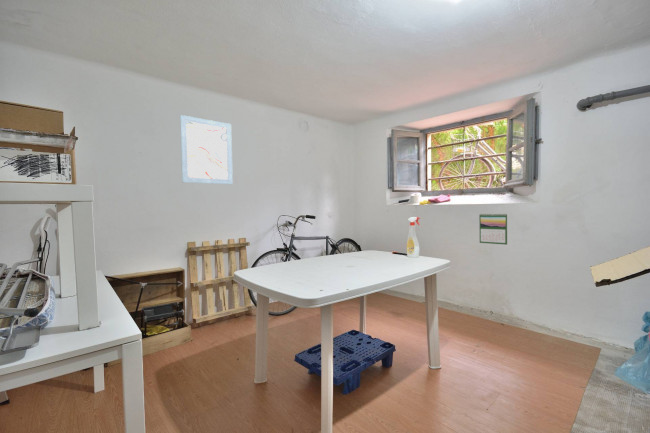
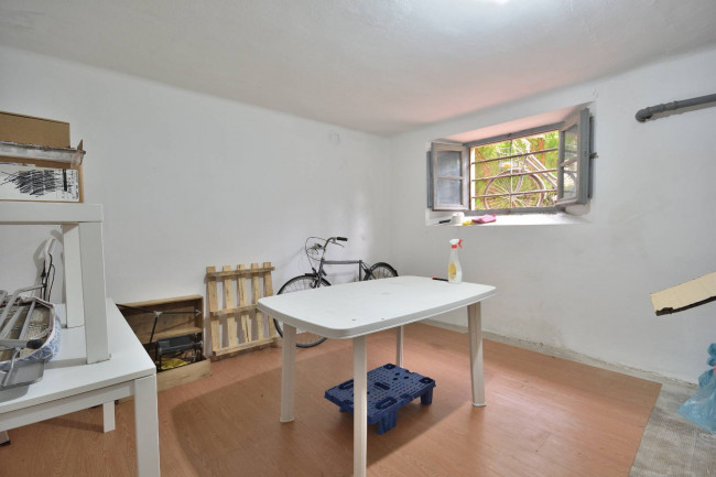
- calendar (492, 228)
- wall art (207, 151)
